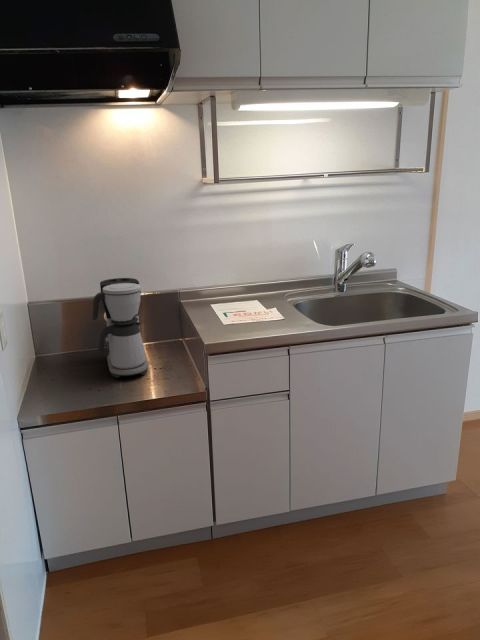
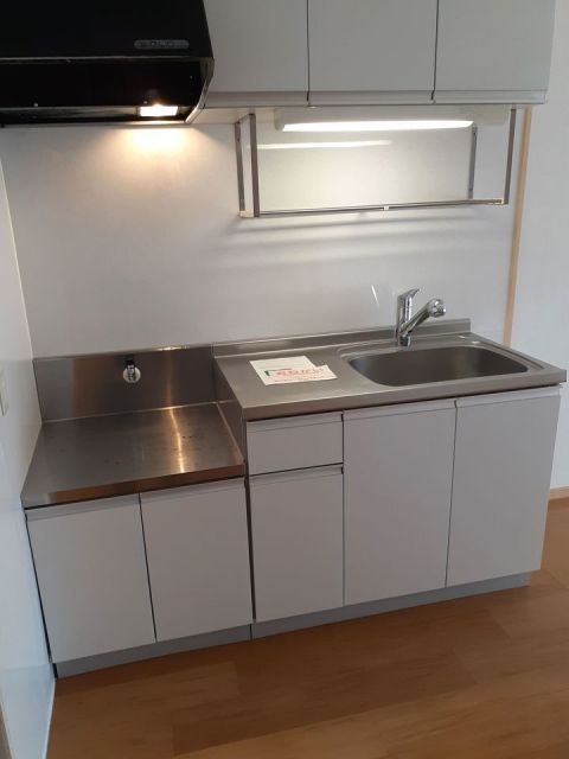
- coffee maker (118, 325)
